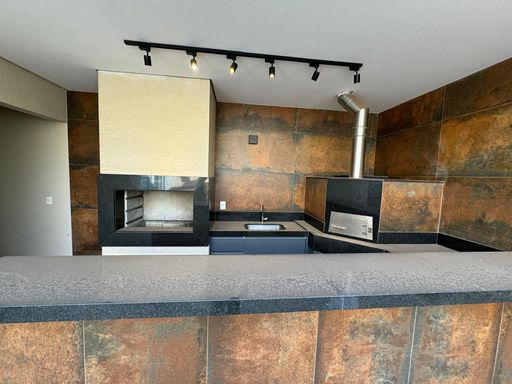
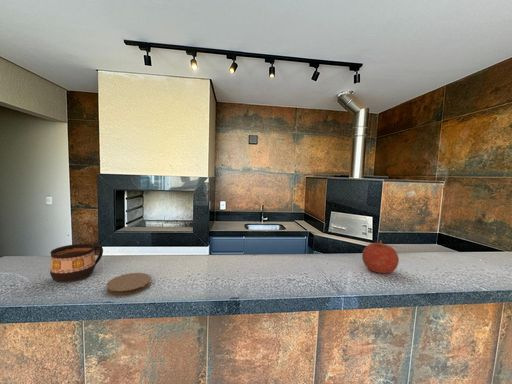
+ coaster (129, 283)
+ fruit (379, 255)
+ cup (76, 262)
